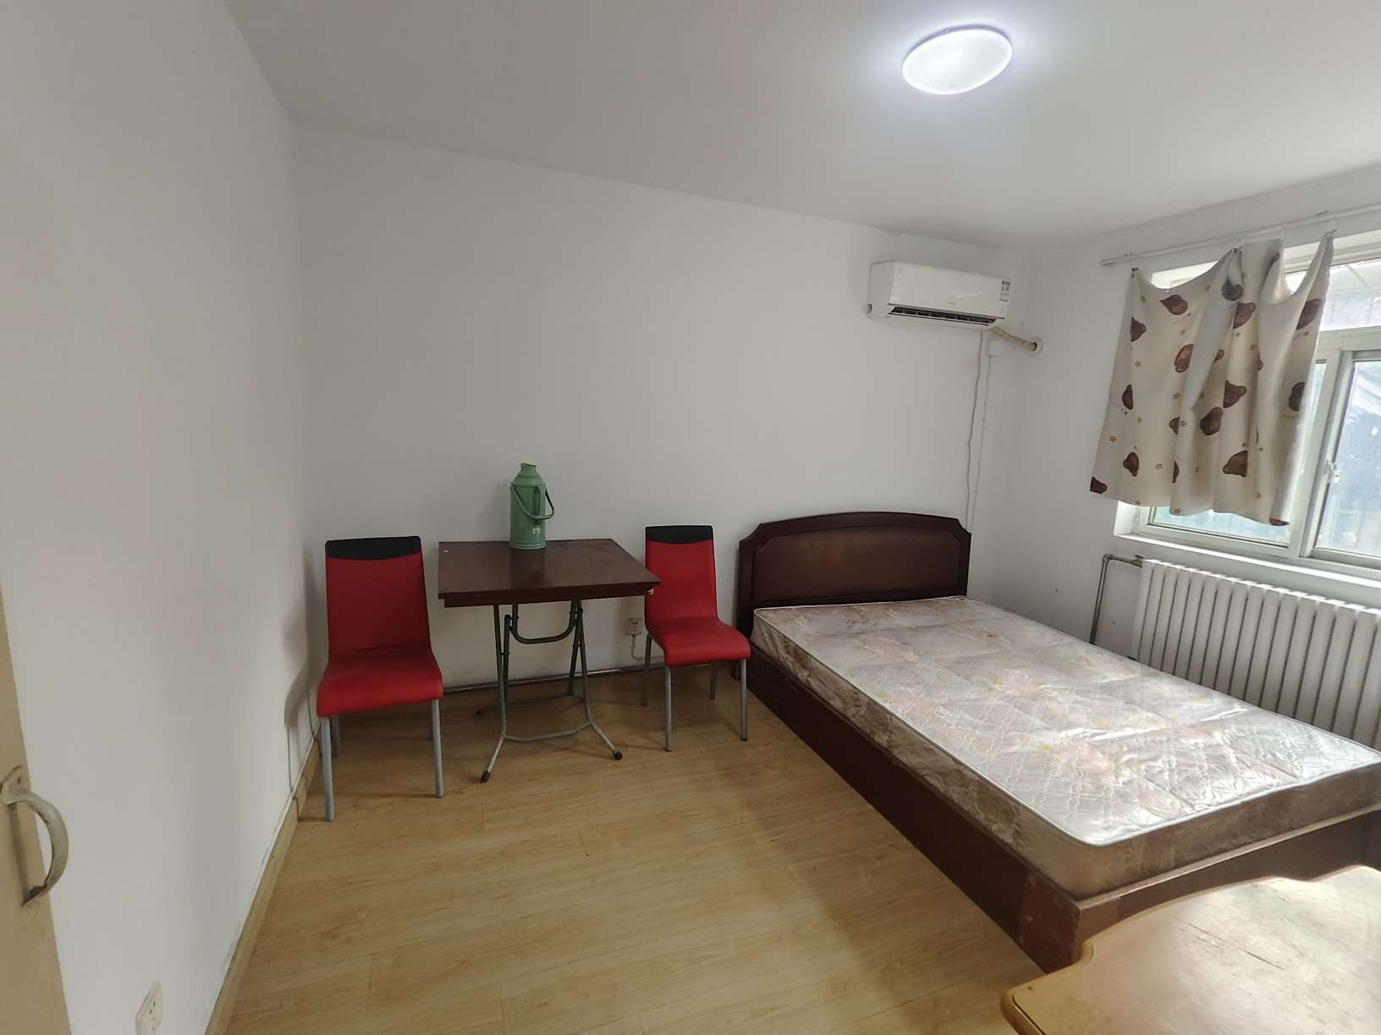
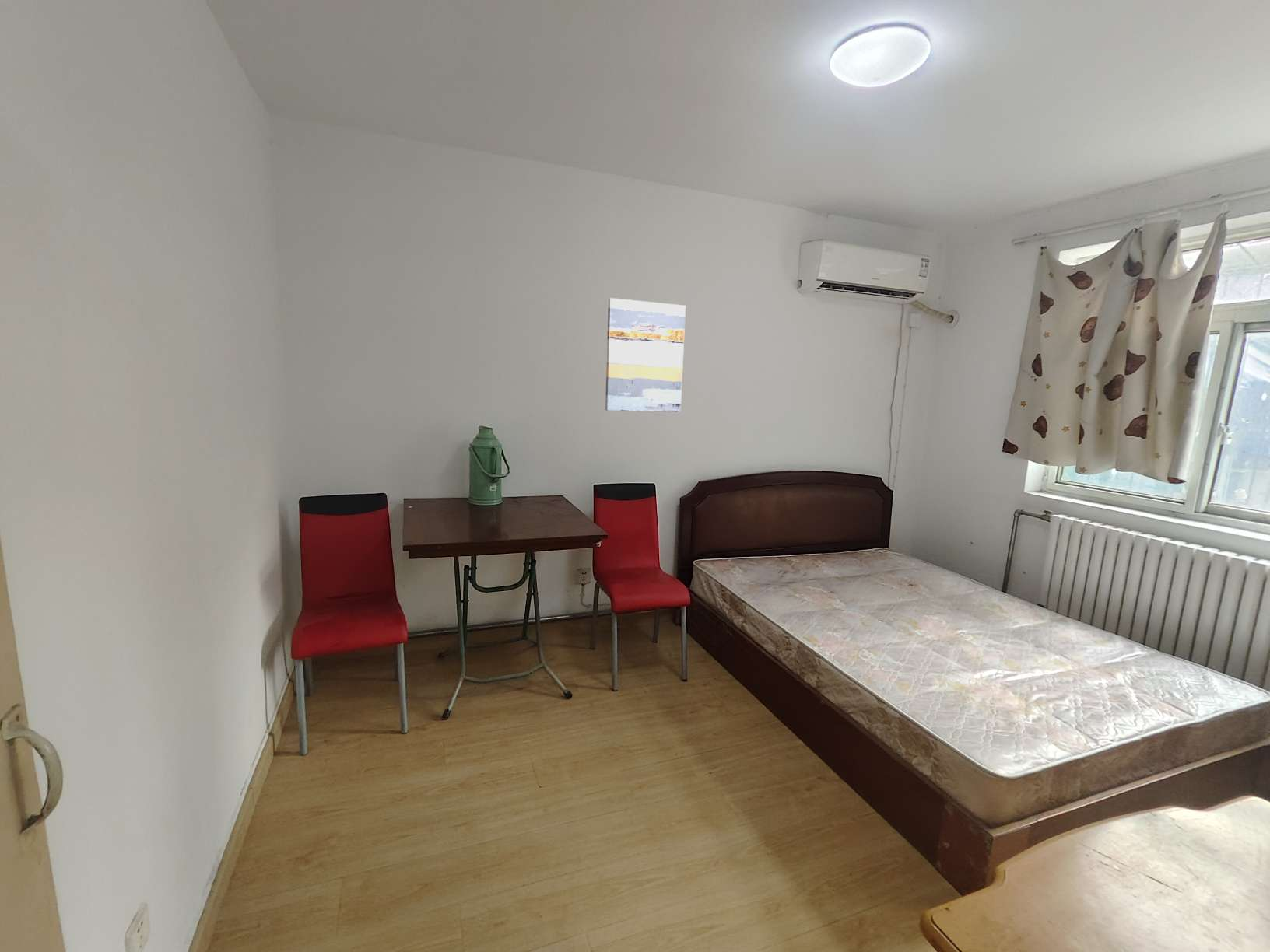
+ wall art (645, 357)
